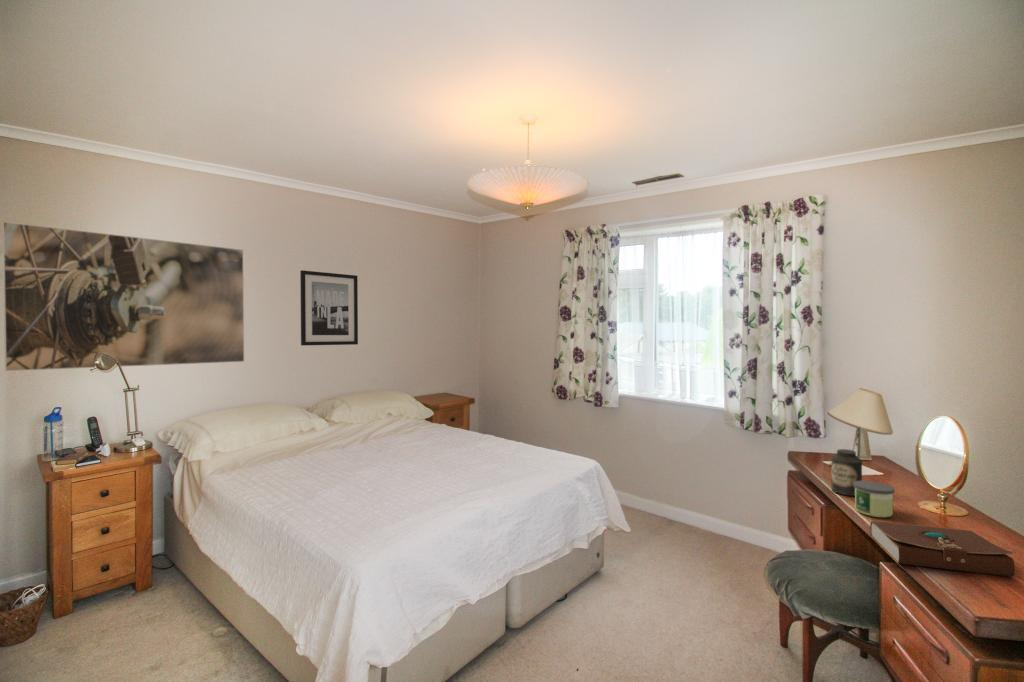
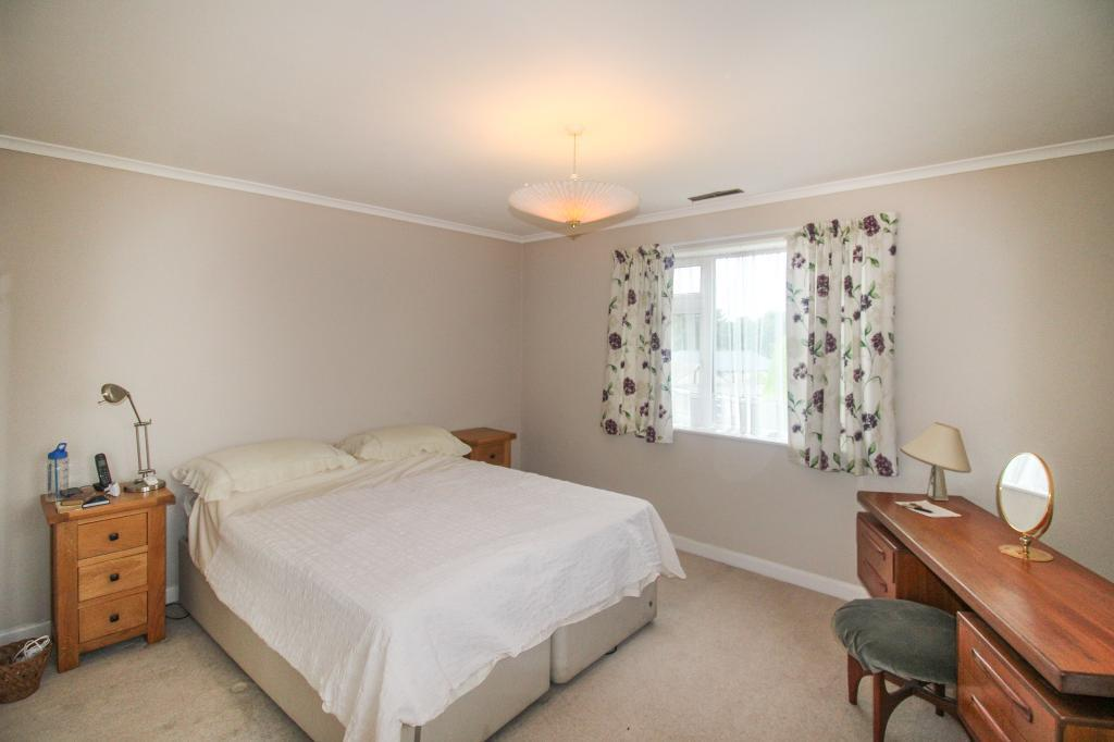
- candle (873, 499)
- wall art (330, 309)
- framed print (140, 301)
- book (935, 543)
- canister (846, 471)
